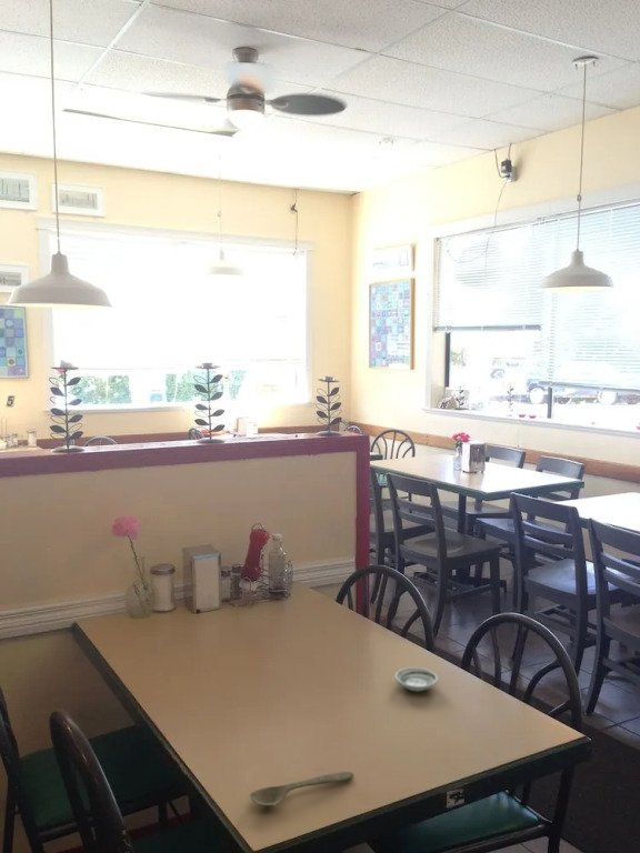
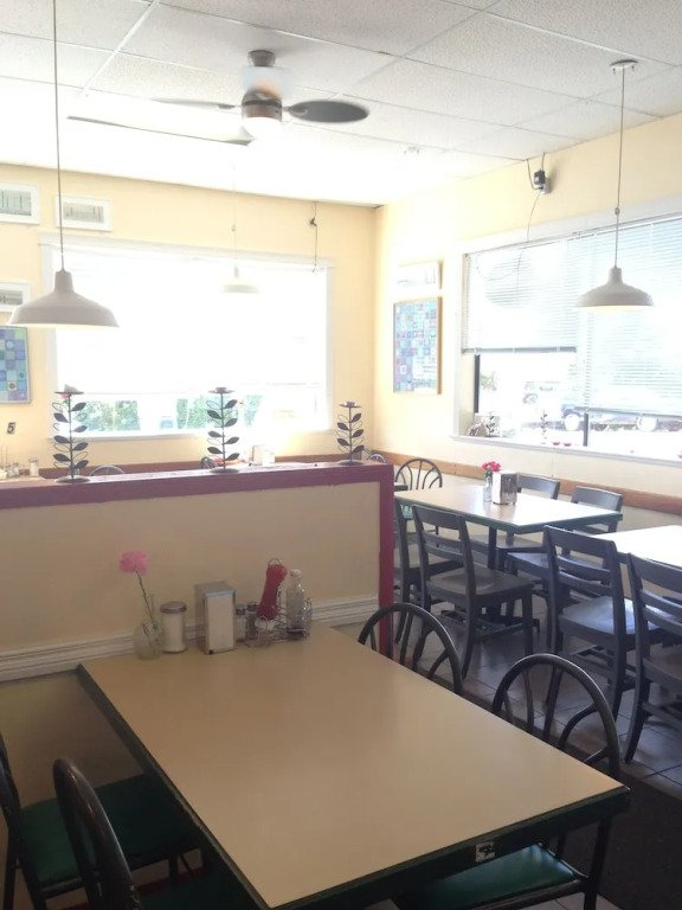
- spoon (303, 785)
- saucer (416, 681)
